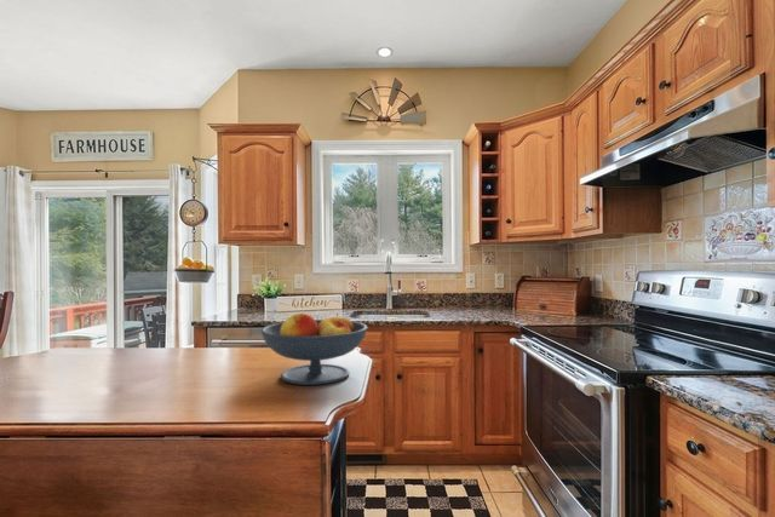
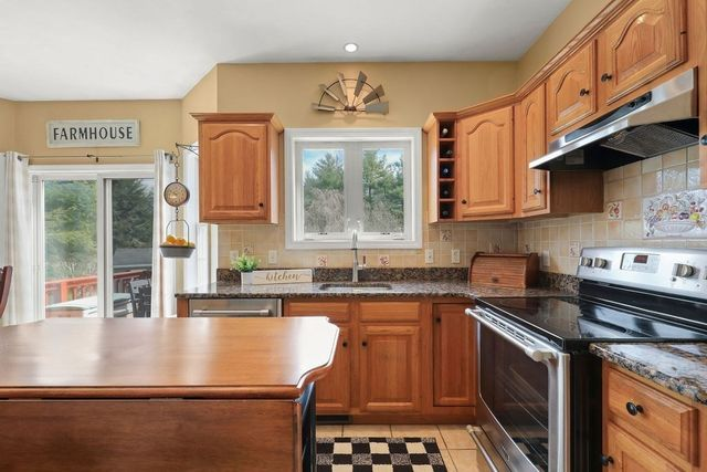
- fruit bowl (315, 343)
